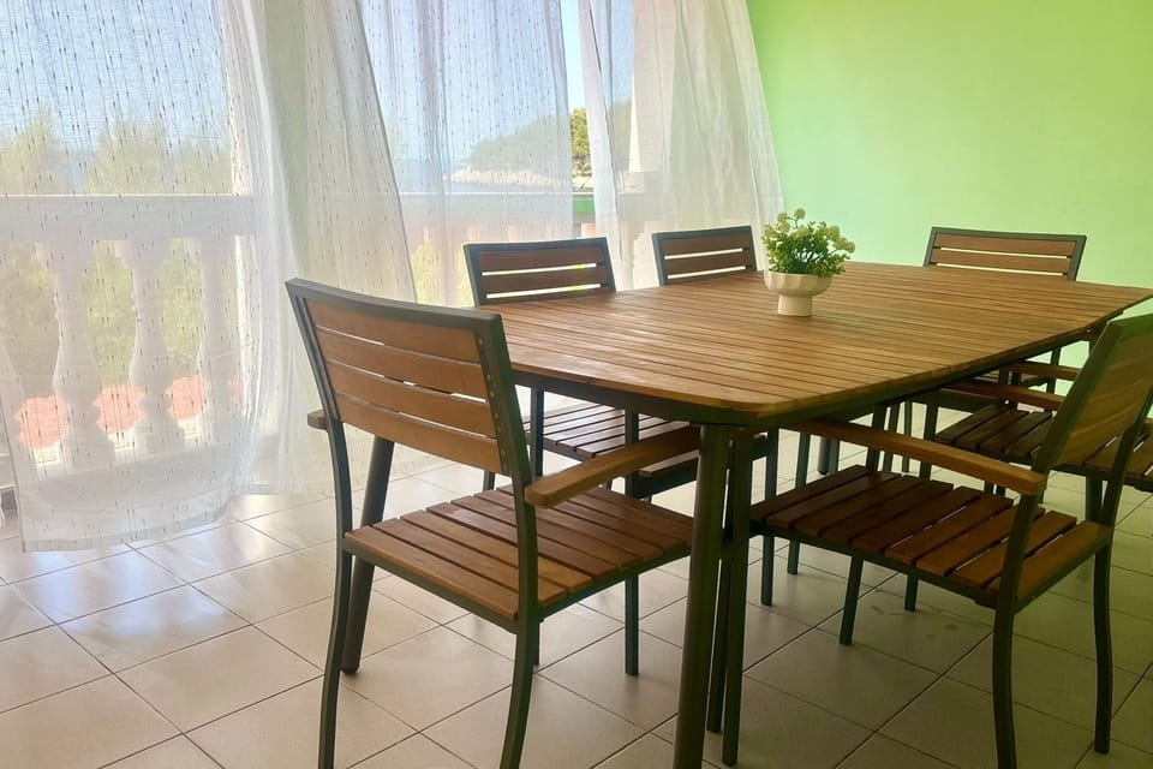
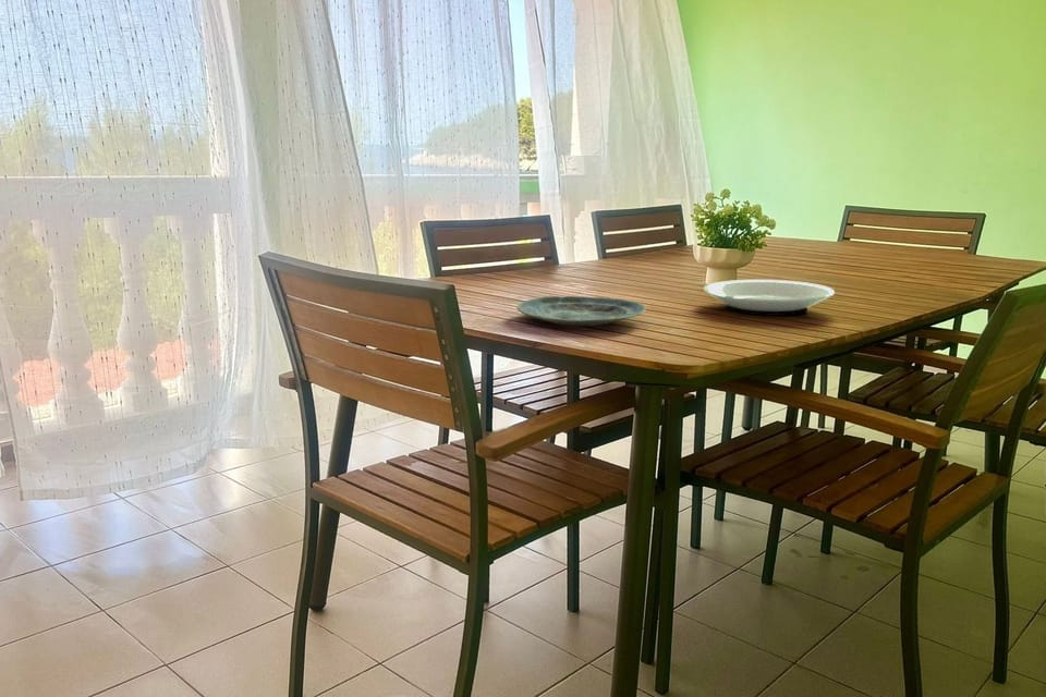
+ plate (767, 298)
+ plate (581, 311)
